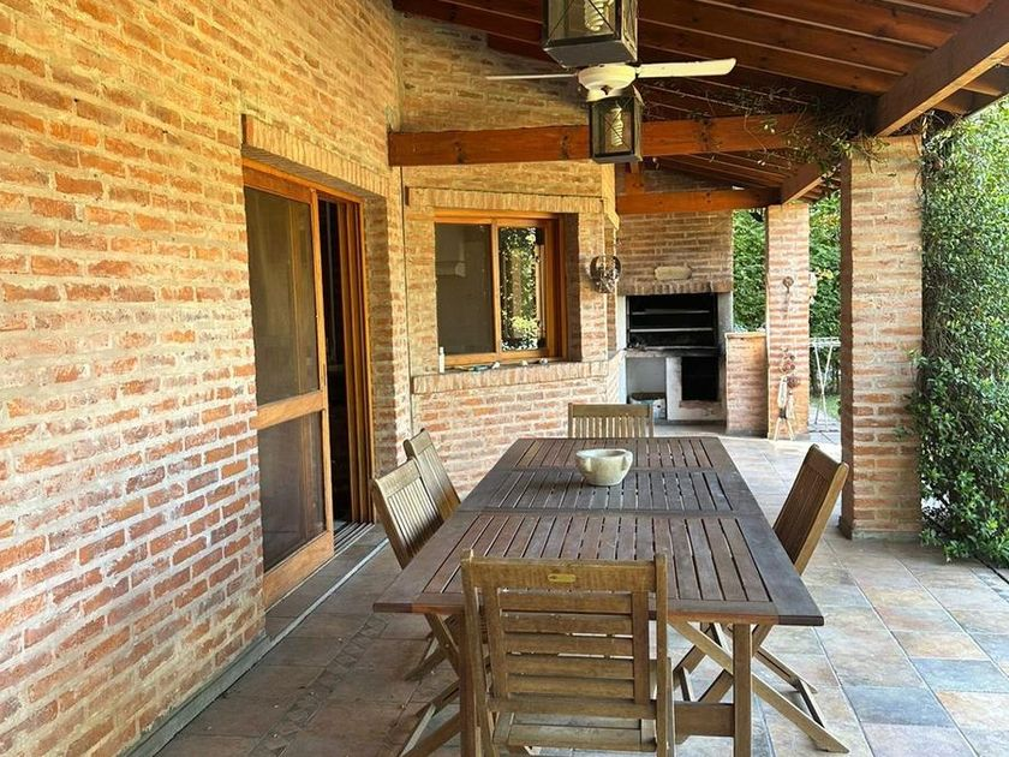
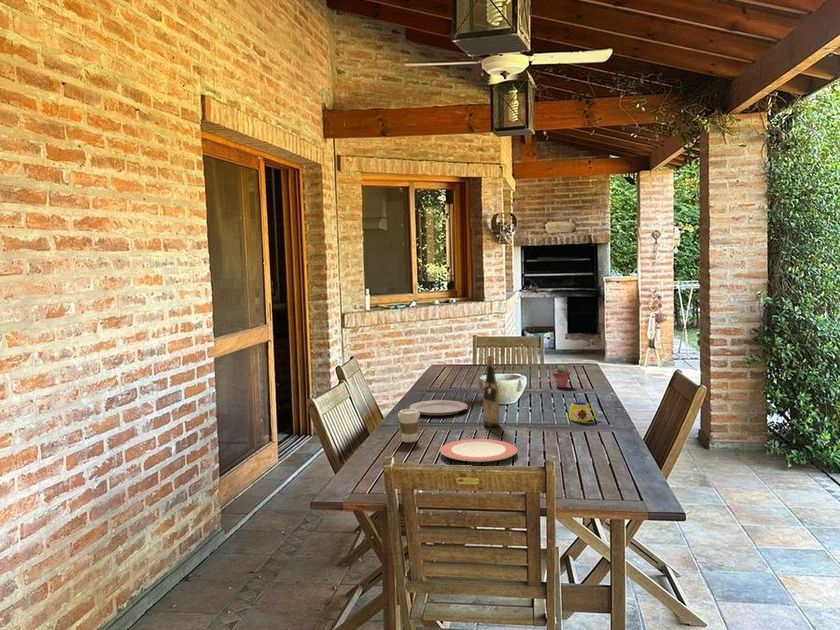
+ potted succulent (561, 375)
+ plate (478, 451)
+ wine bottle (490, 390)
+ mug (583, 412)
+ coffee cup (409, 425)
+ plate (438, 408)
